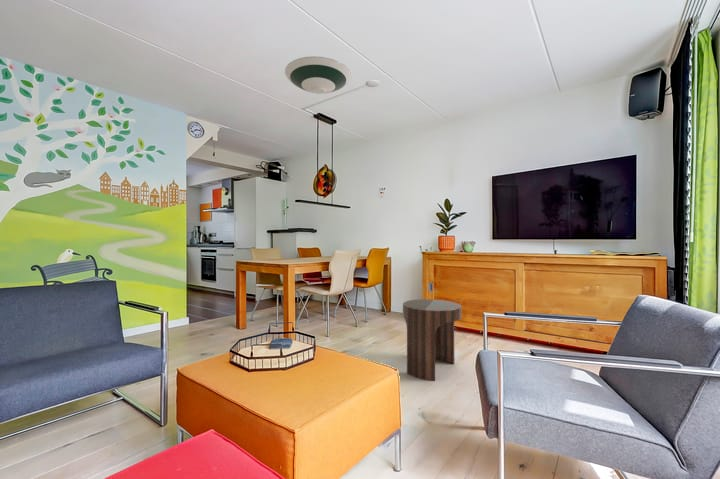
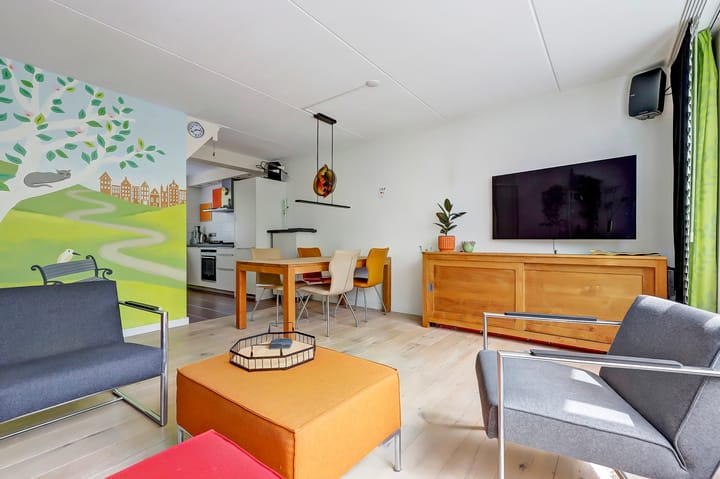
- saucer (318, 83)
- side table (431, 336)
